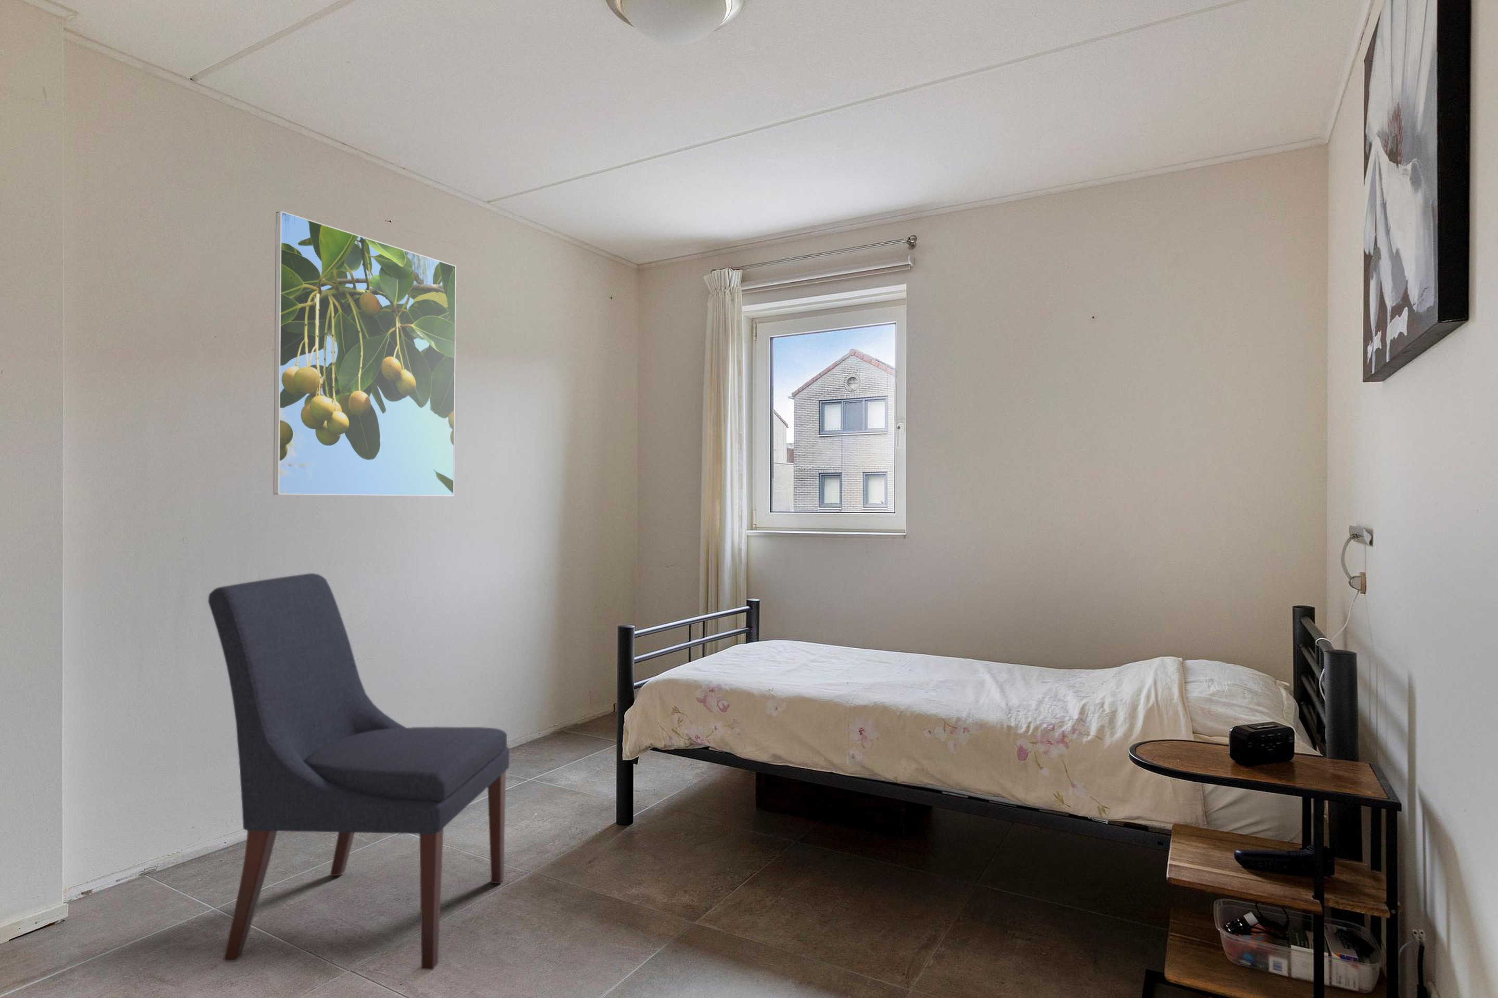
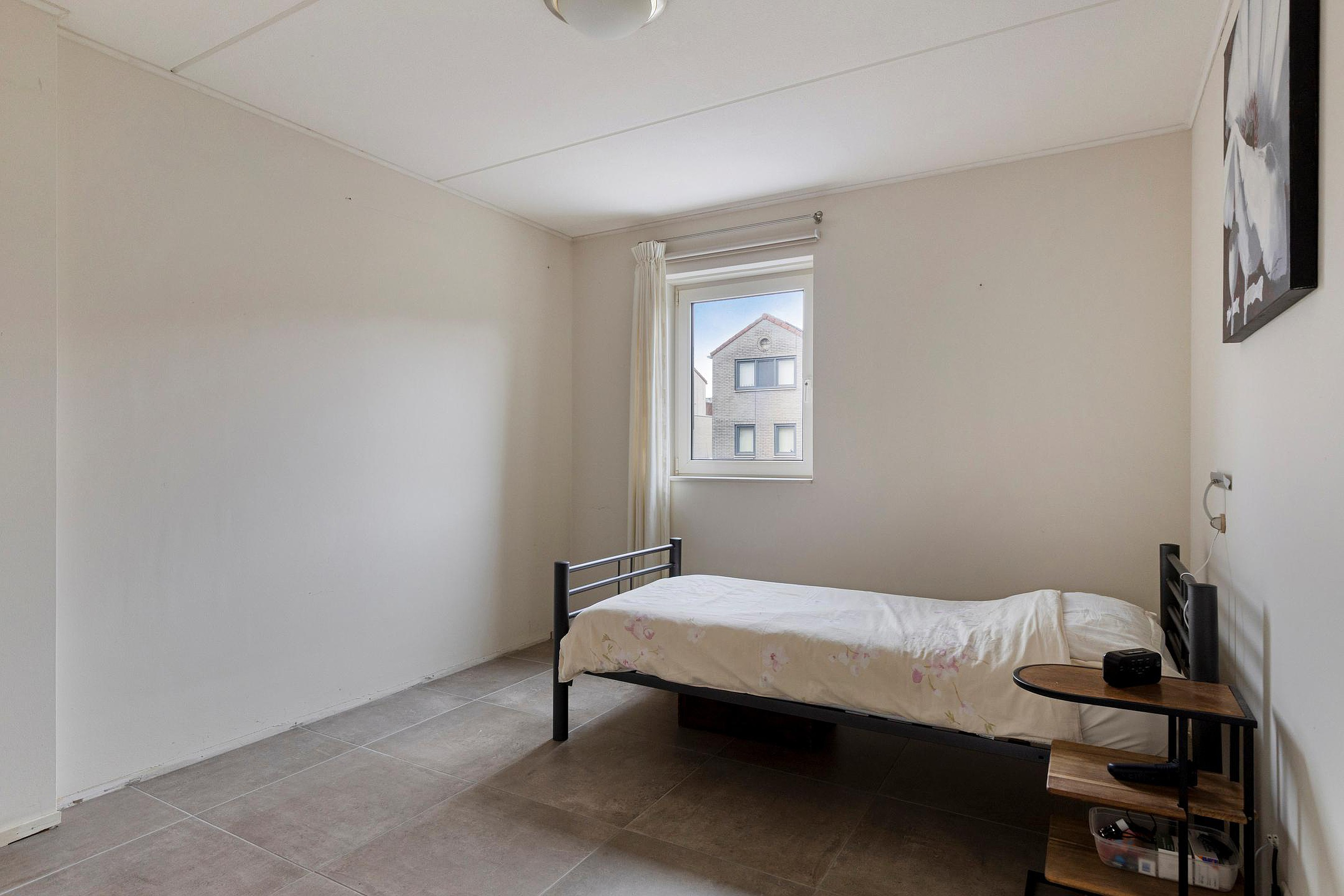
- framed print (373, 369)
- chair (367, 749)
